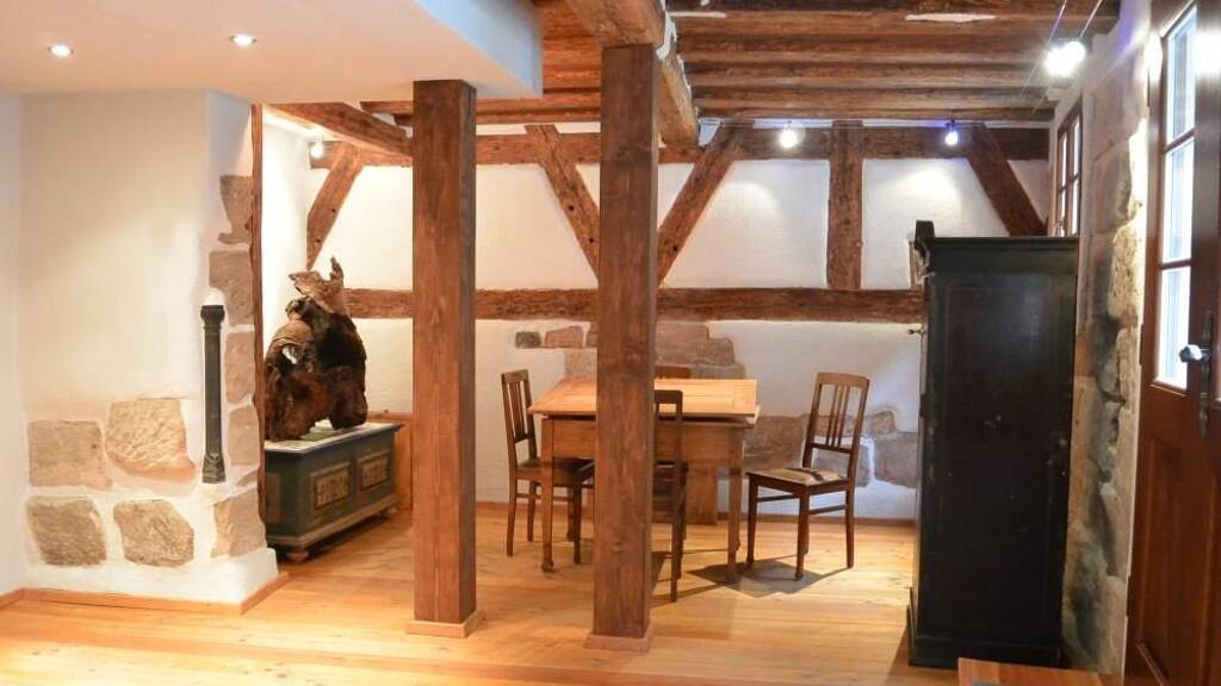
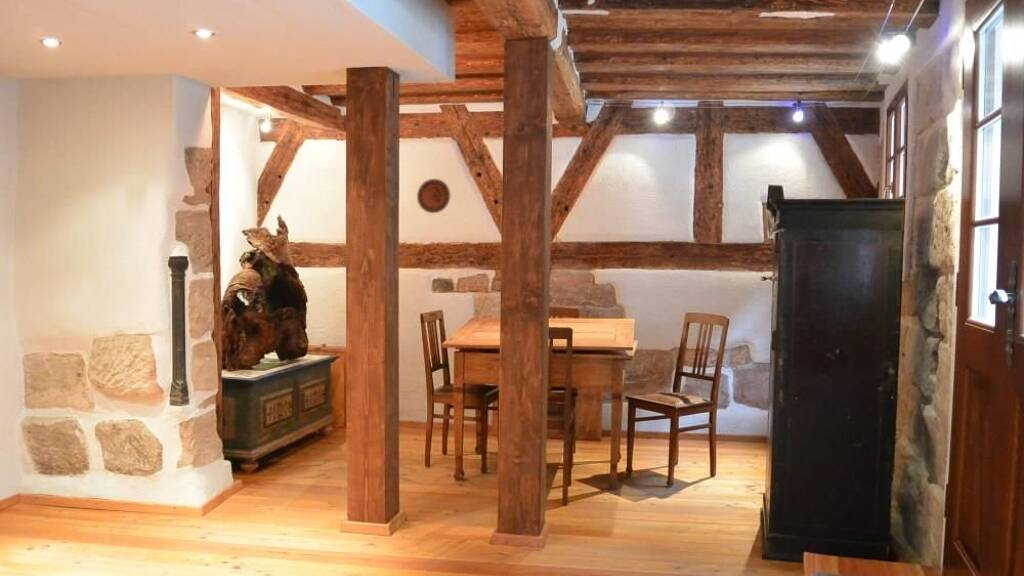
+ decorative plate (433, 196)
